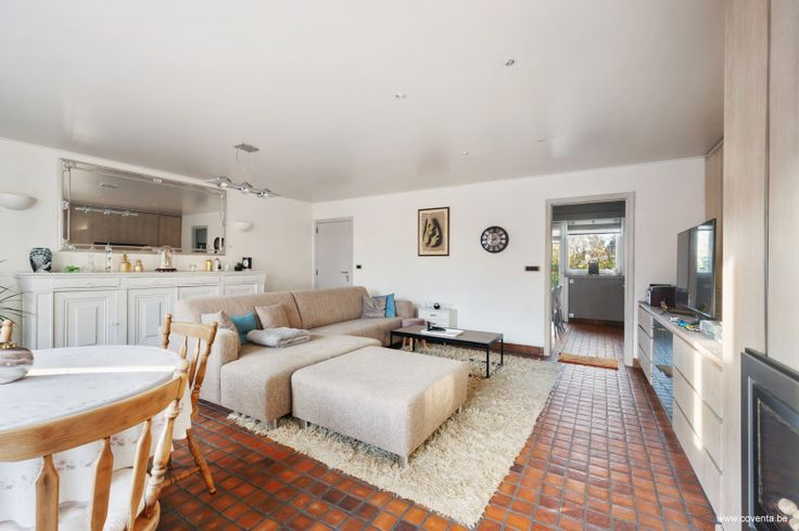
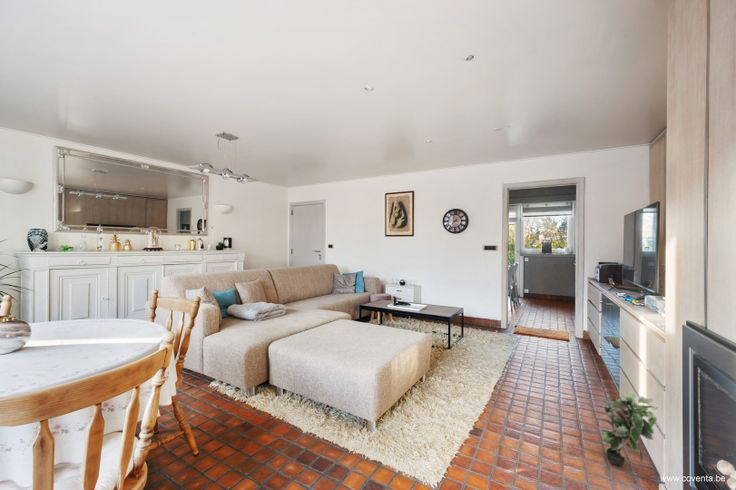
+ potted plant (628, 429)
